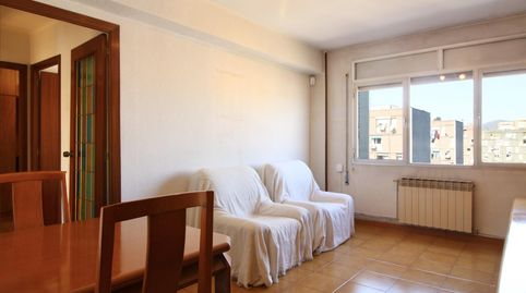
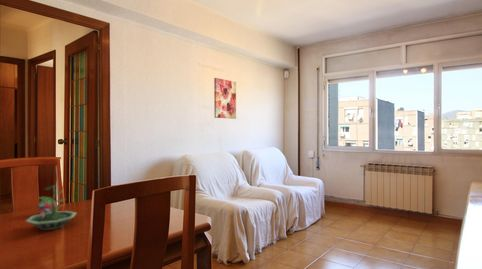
+ fruit (47, 205)
+ terrarium (53, 193)
+ wall art (225, 99)
